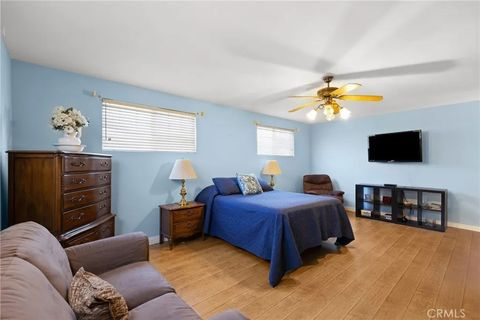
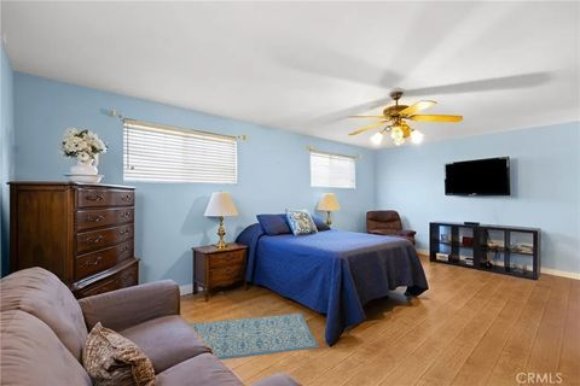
+ rug (242, 334)
